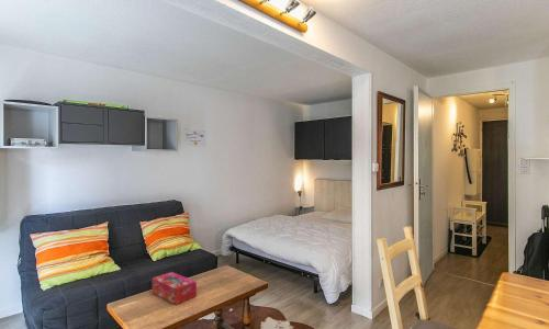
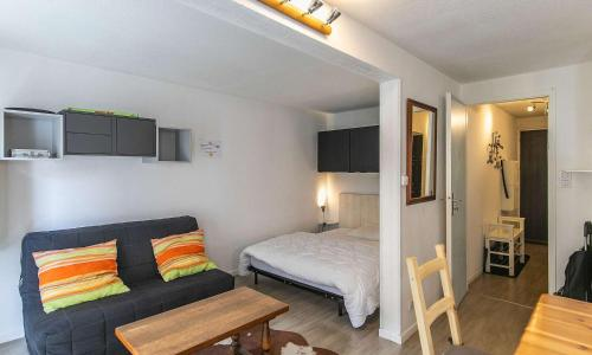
- tissue box (173, 286)
